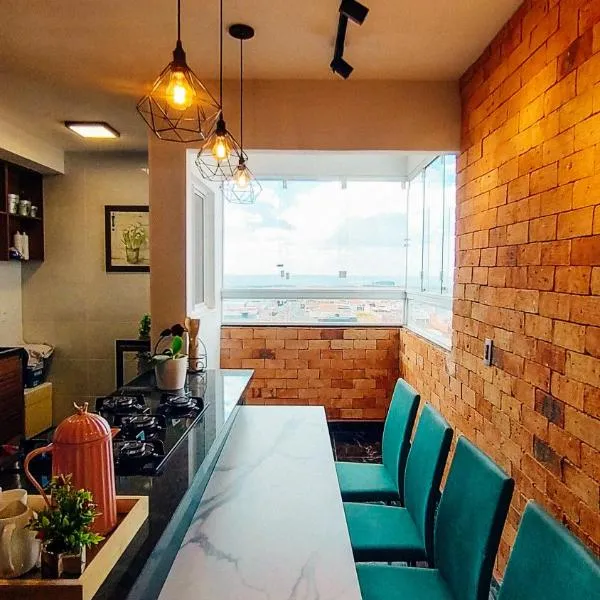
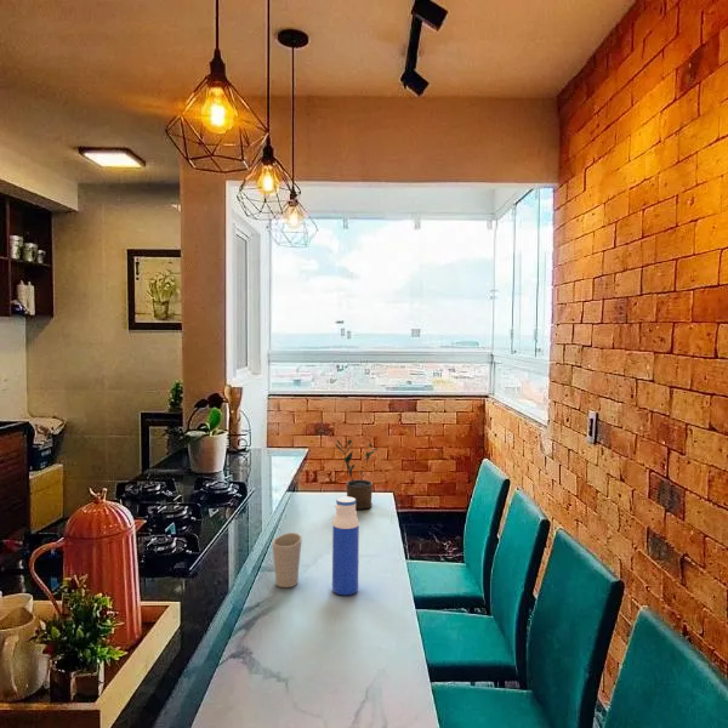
+ water bottle (345, 544)
+ cup (286, 559)
+ potted plant (359, 471)
